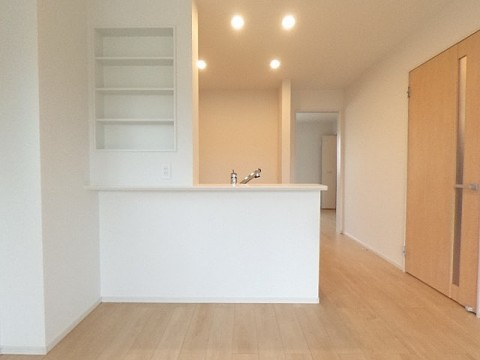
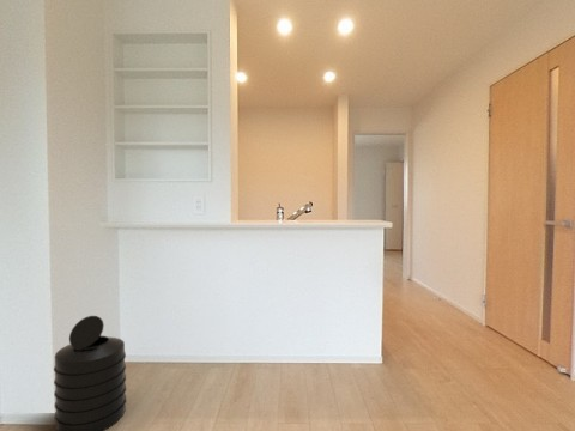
+ trash can (91, 366)
